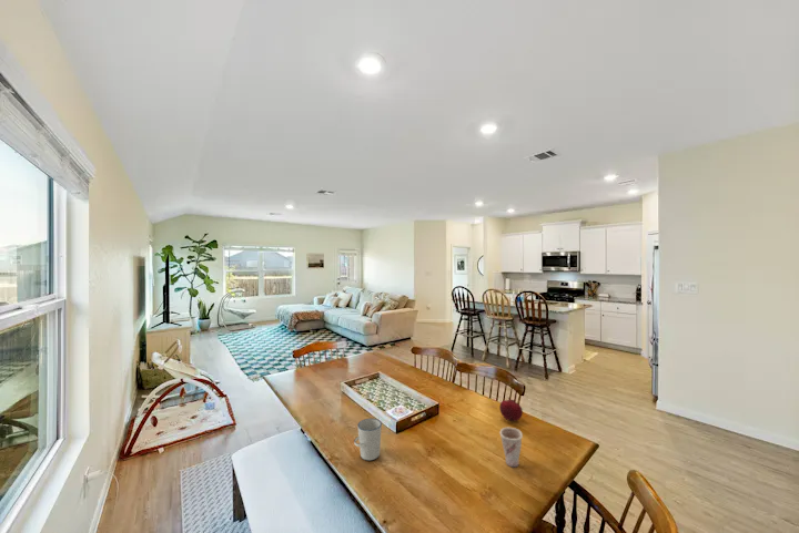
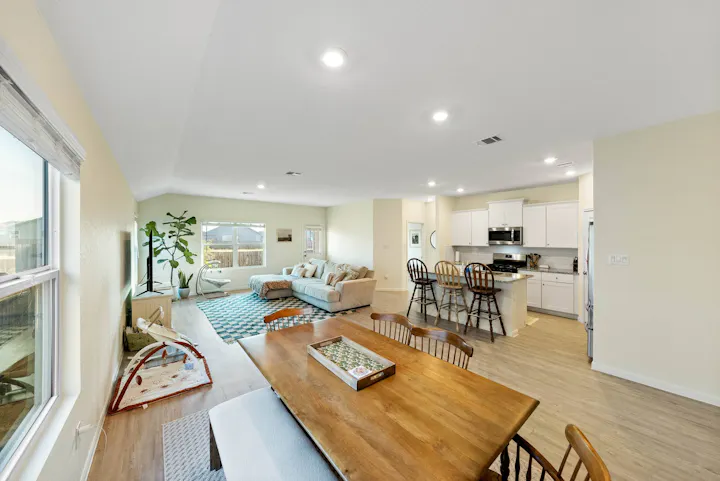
- cup (367, 440)
- fruit (510, 409)
- cup (510, 448)
